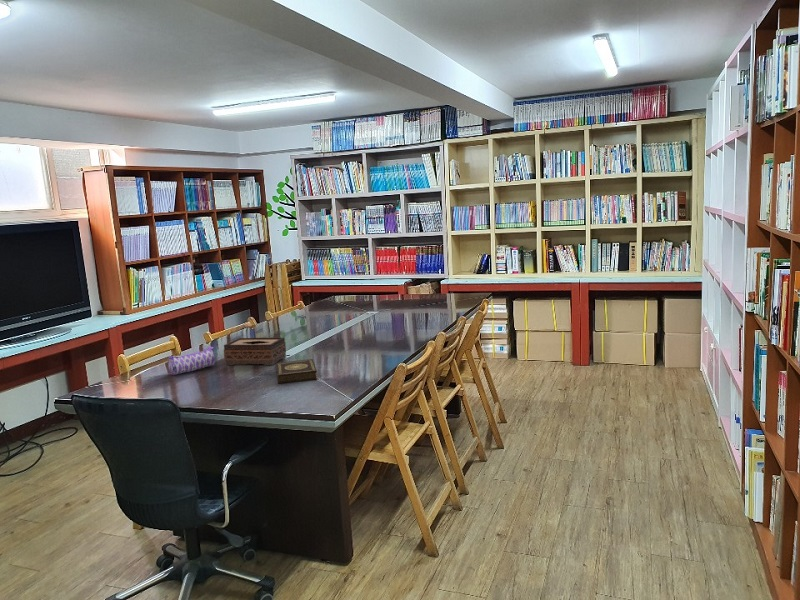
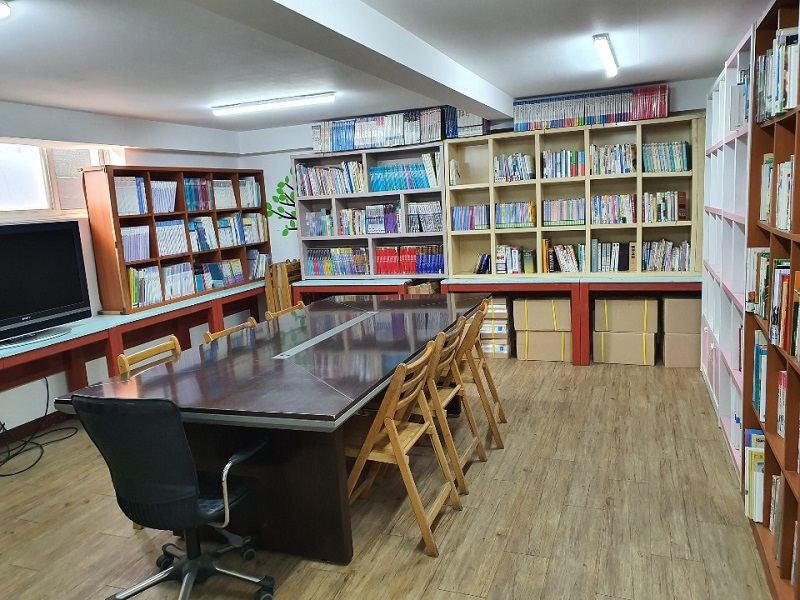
- pencil case (191, 360)
- tissue box (255, 351)
- book (296, 370)
